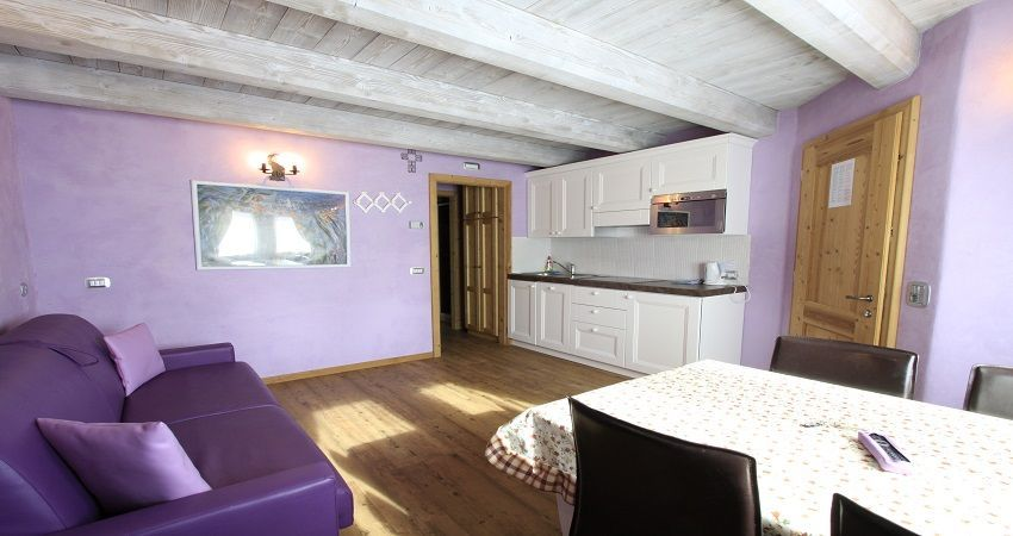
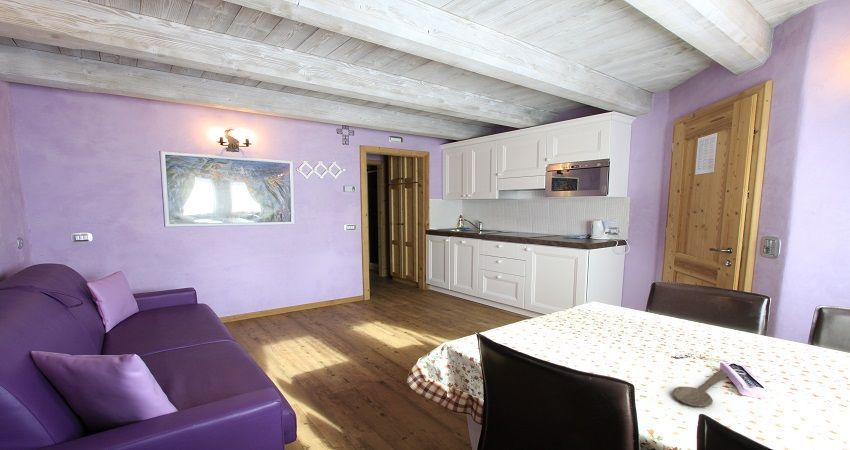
+ wooden spoon (705, 386)
